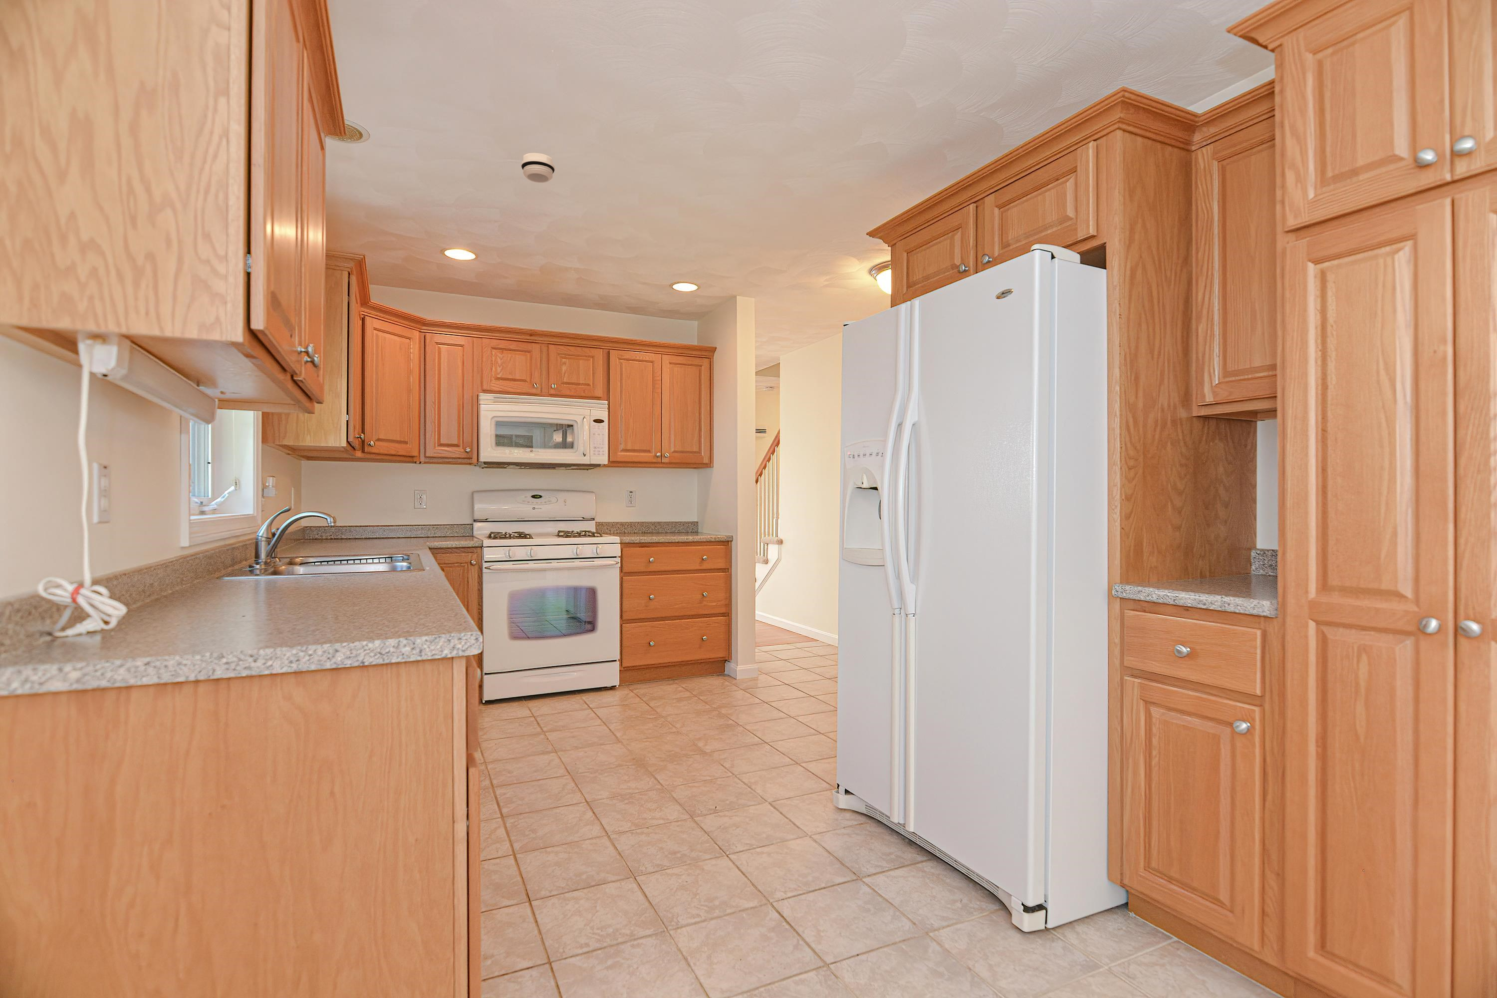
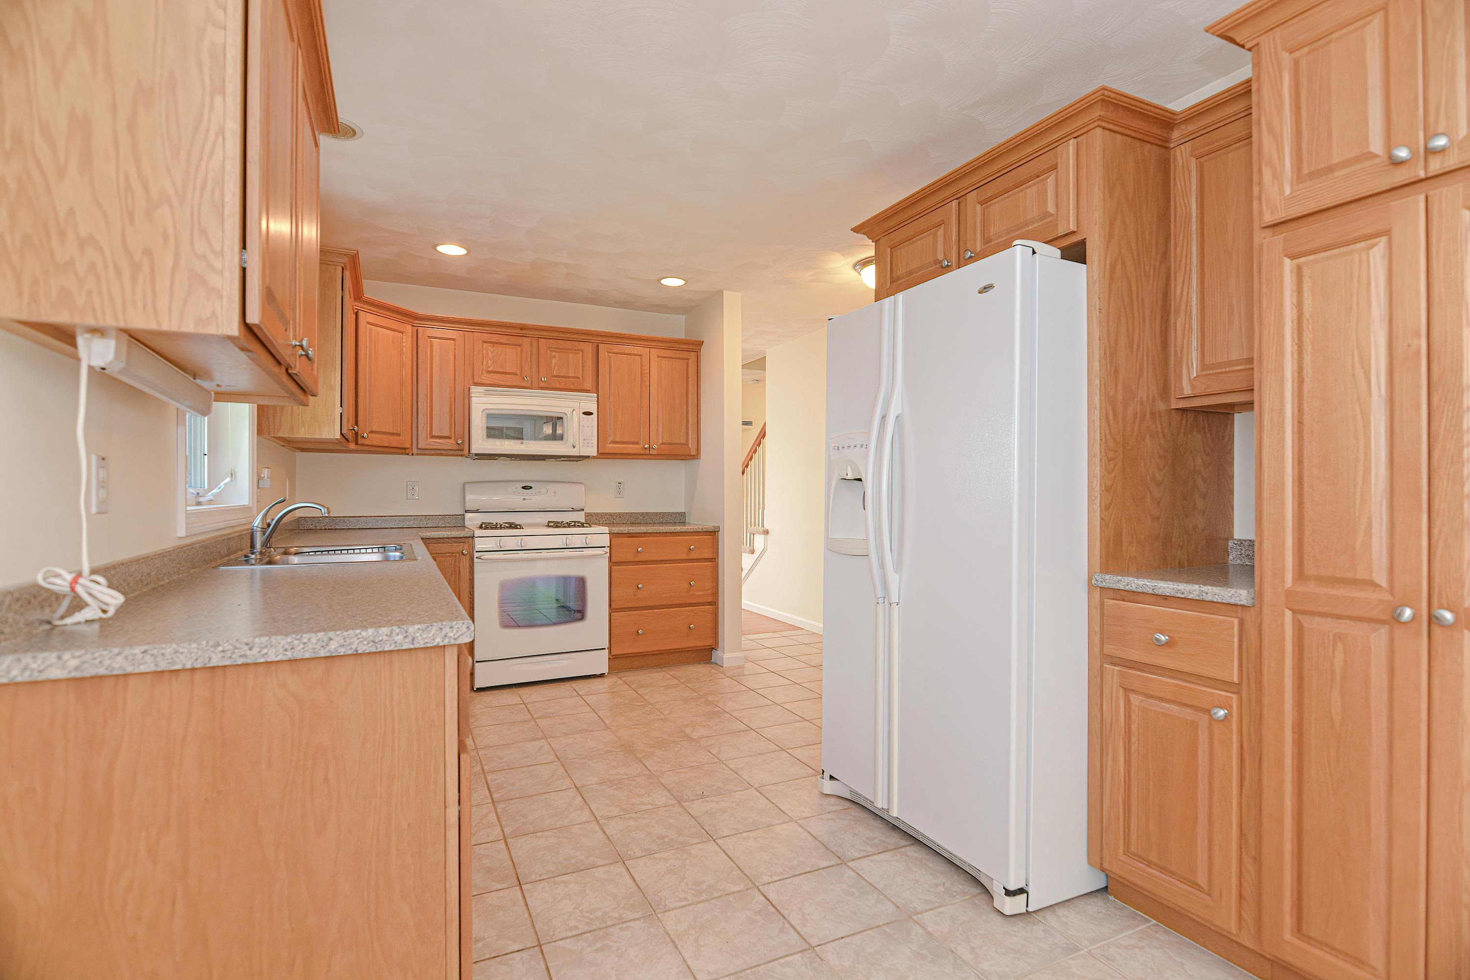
- smoke detector (538, 168)
